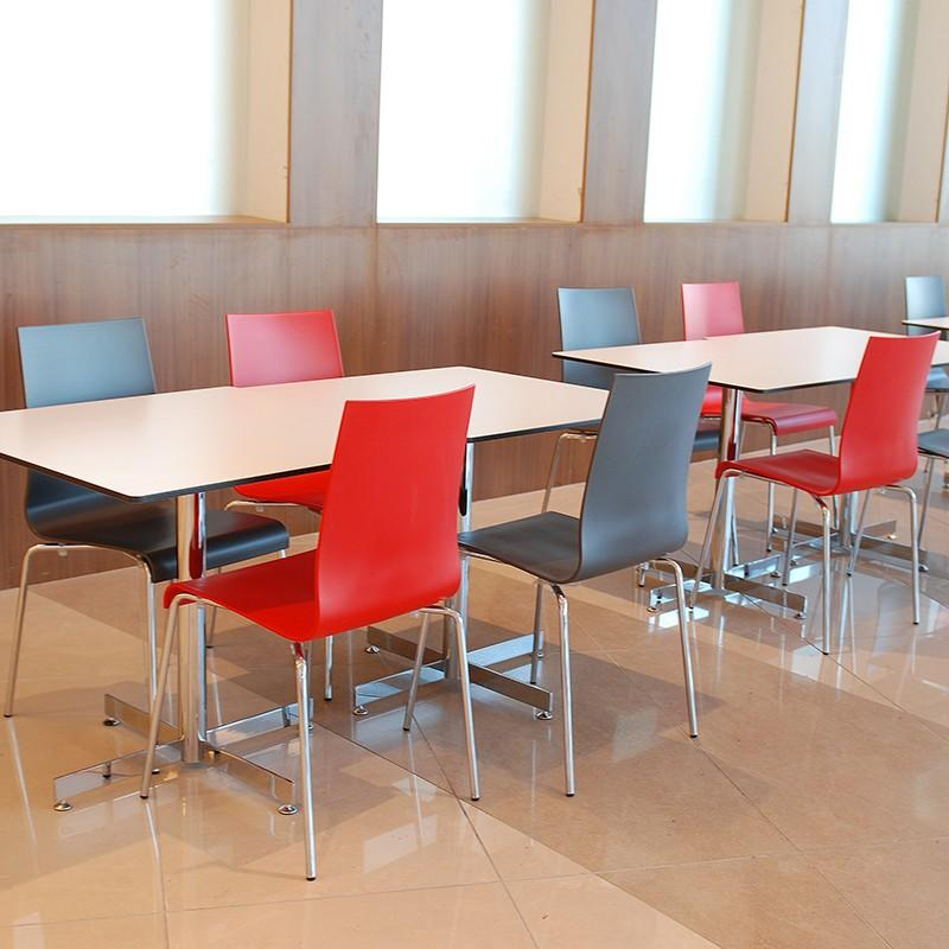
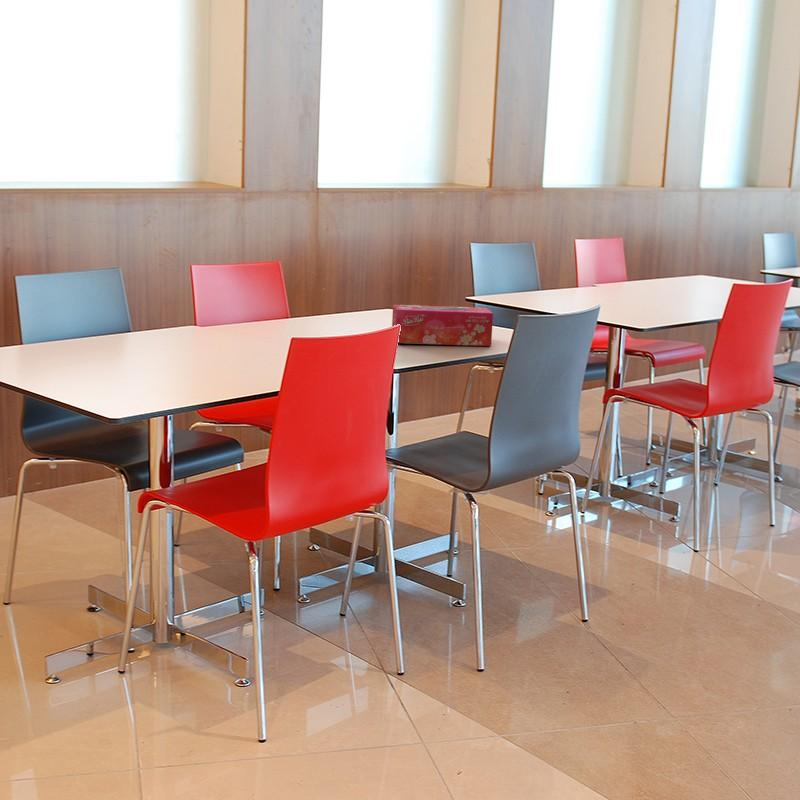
+ tissue box (441, 324)
